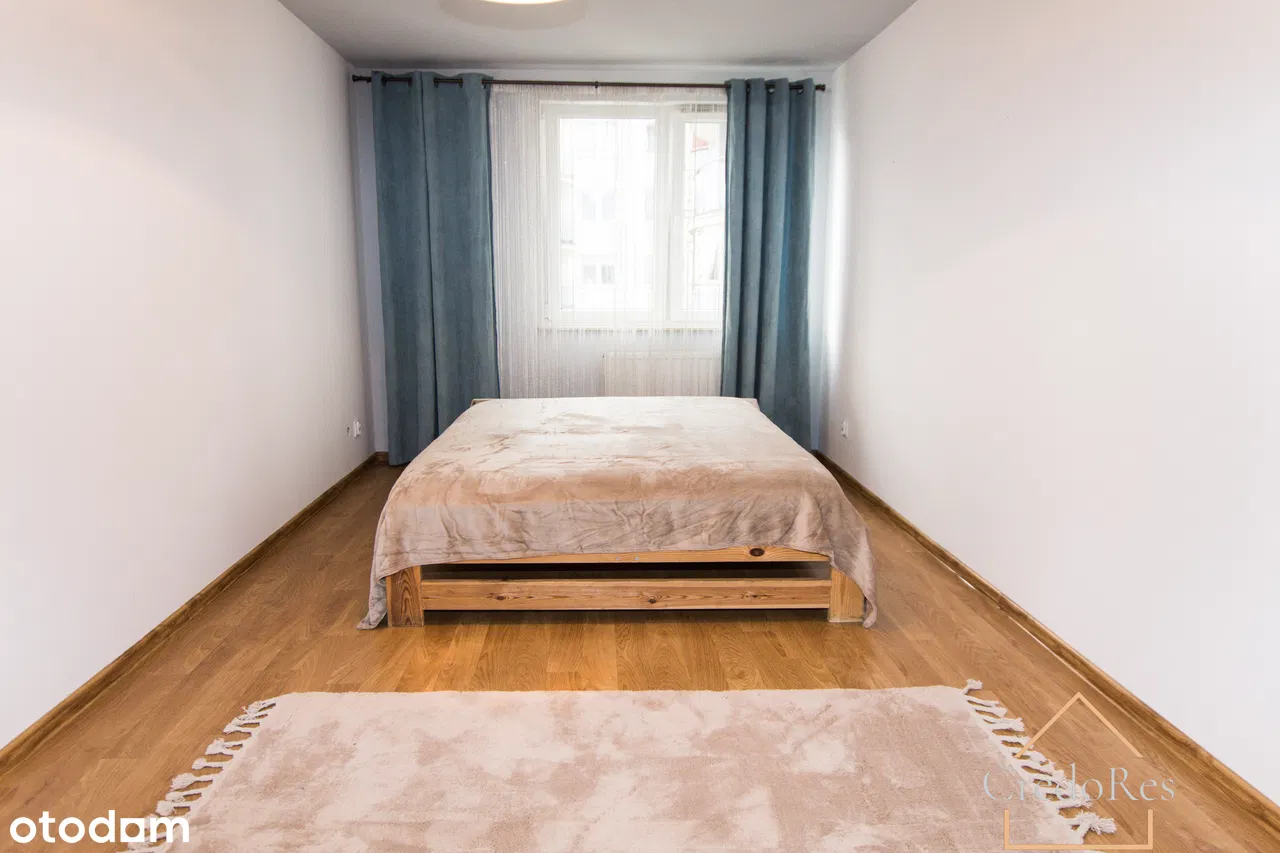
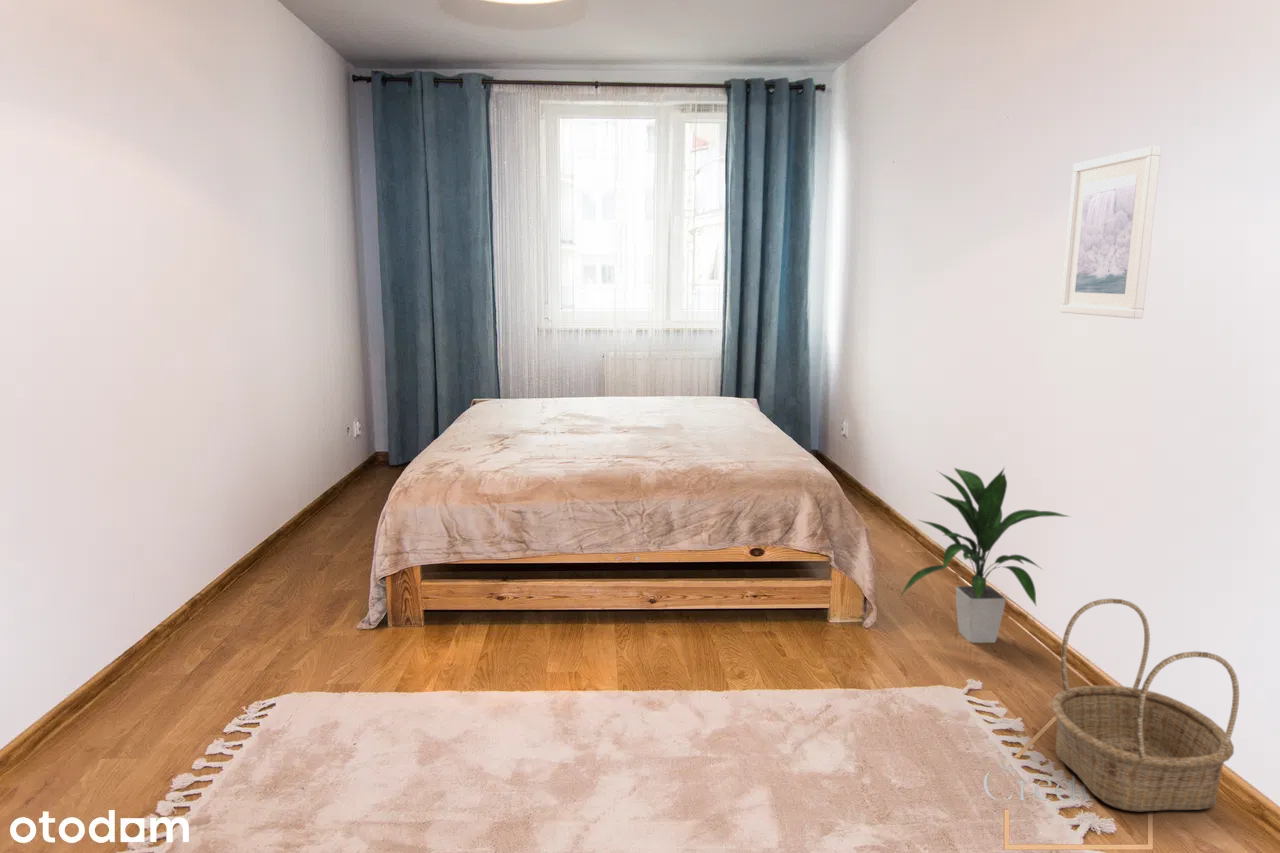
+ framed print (1106, 236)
+ basket (1140, 703)
+ indoor plant (976, 550)
